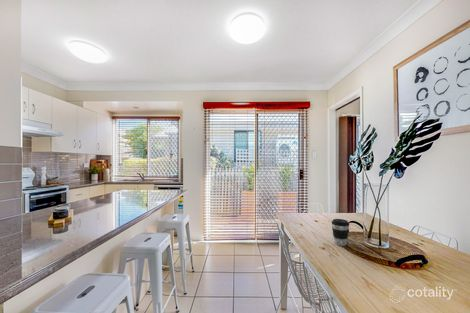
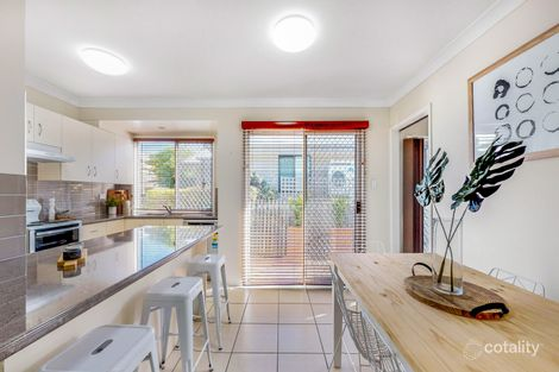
- coffee cup (340, 232)
